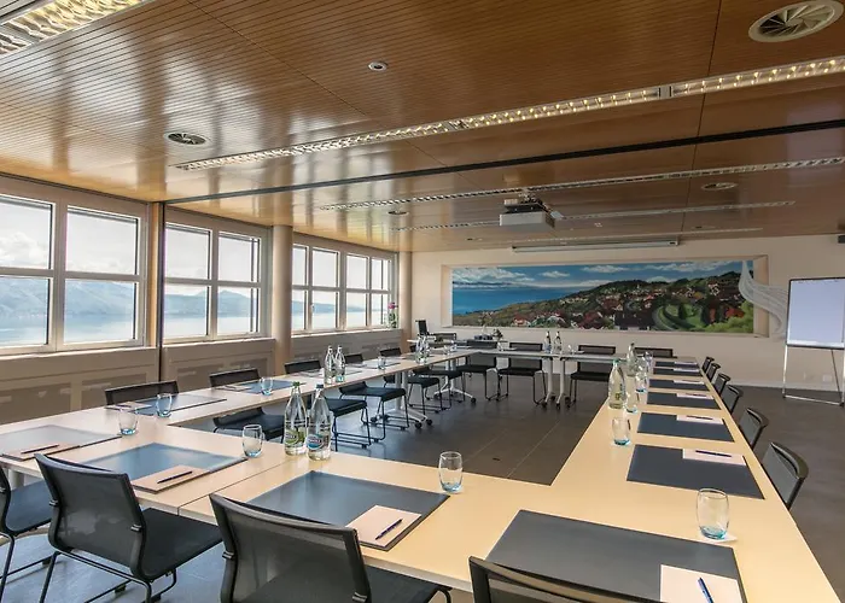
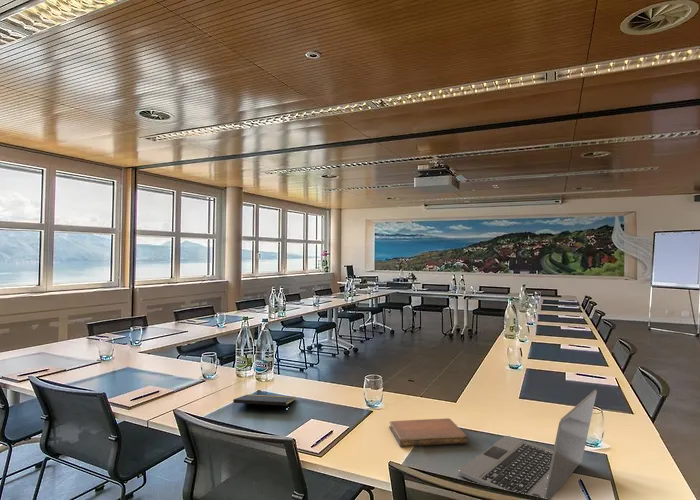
+ notepad (265, 399)
+ laptop (525, 441)
+ notebook (426, 431)
